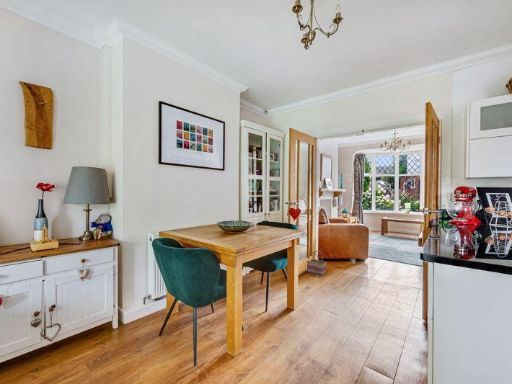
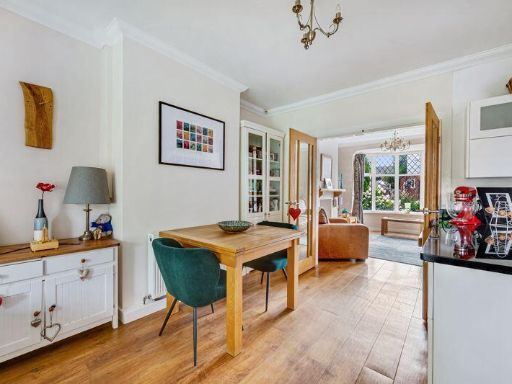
- basket (315, 261)
